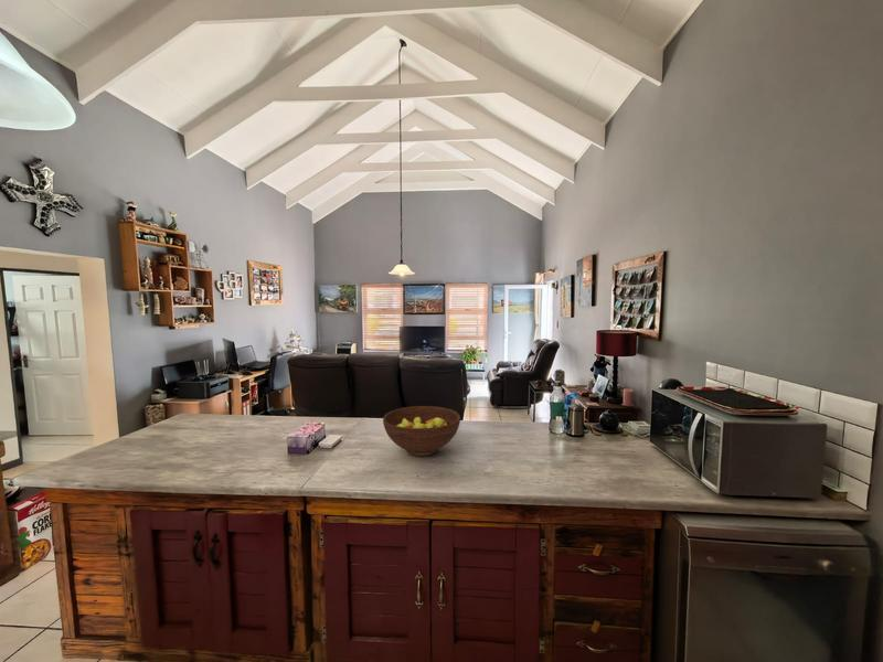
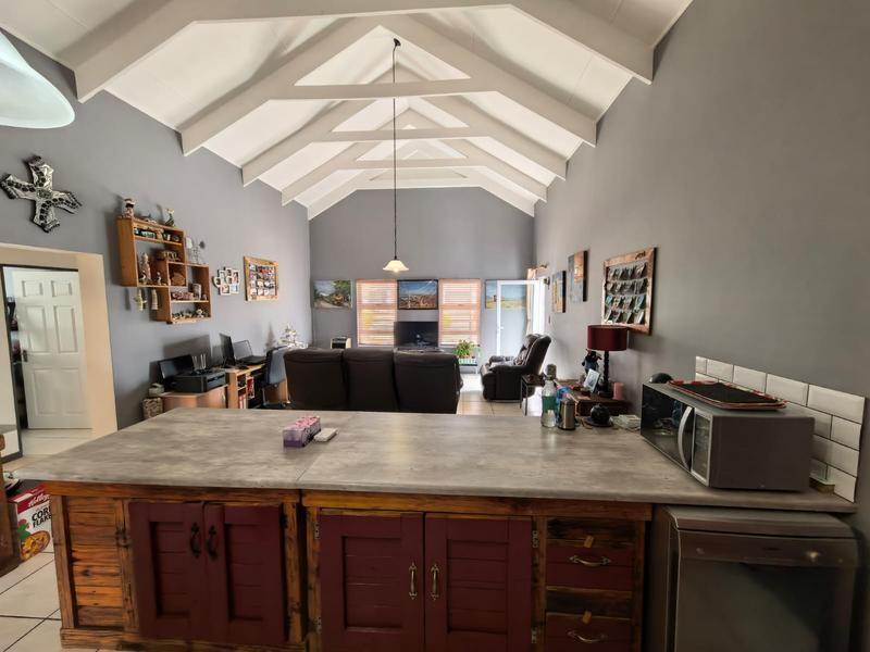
- fruit bowl (422, 434)
